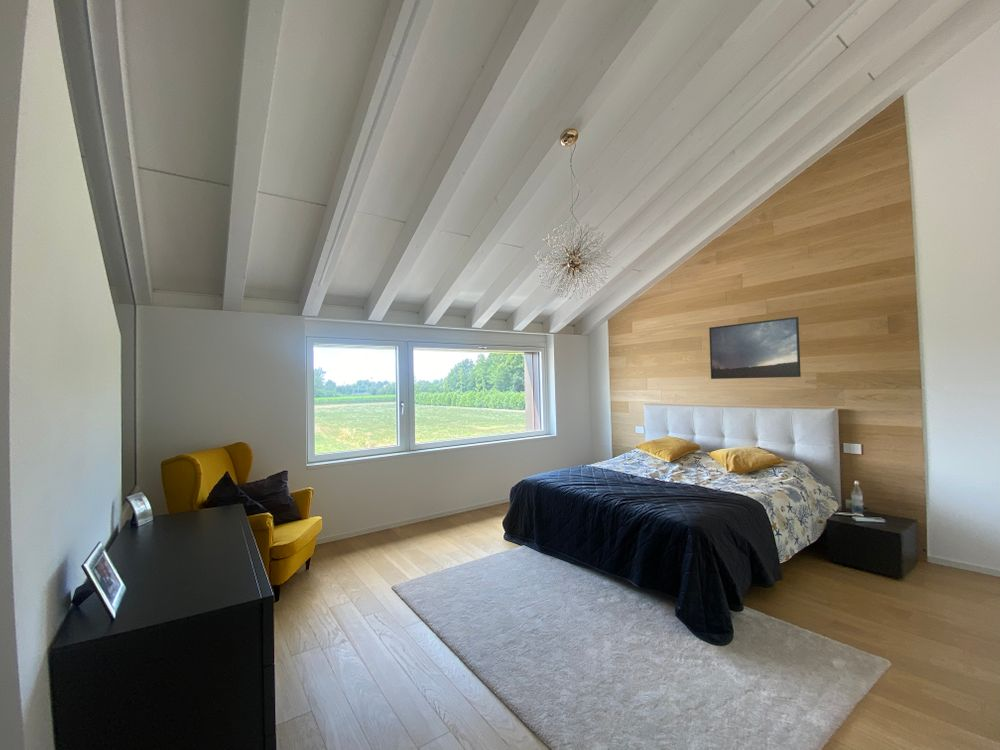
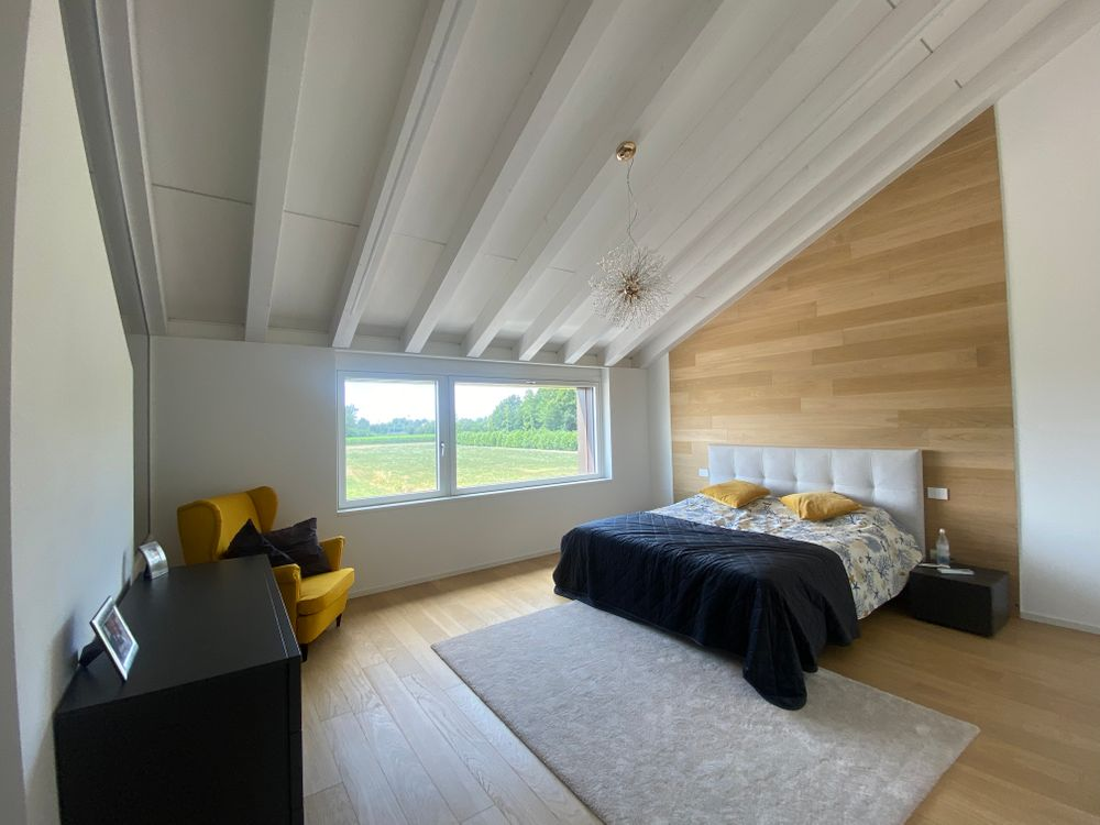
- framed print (751, 350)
